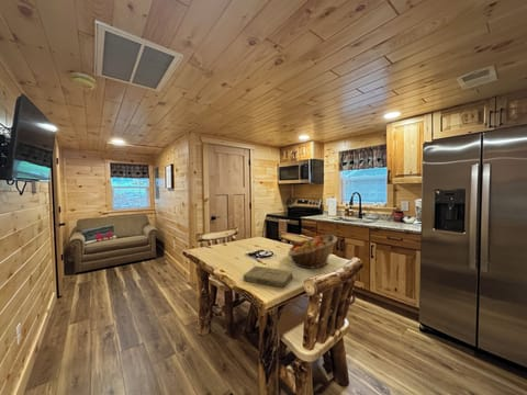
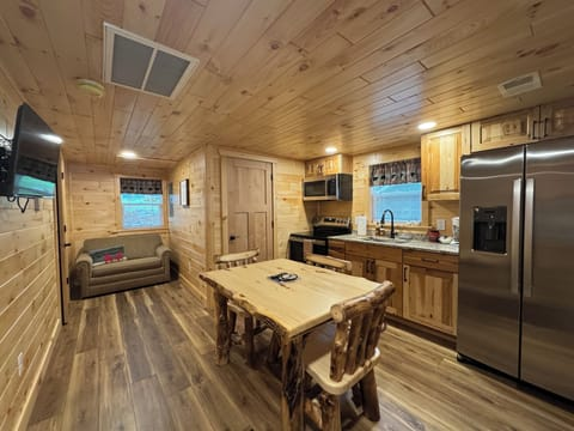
- fruit basket (312, 249)
- book (268, 275)
